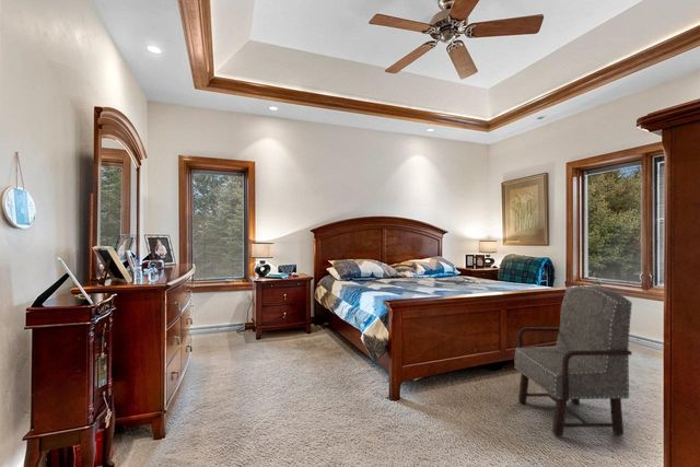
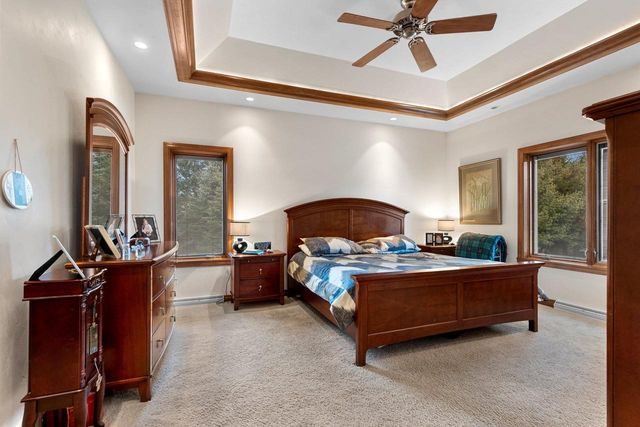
- armchair (568, 351)
